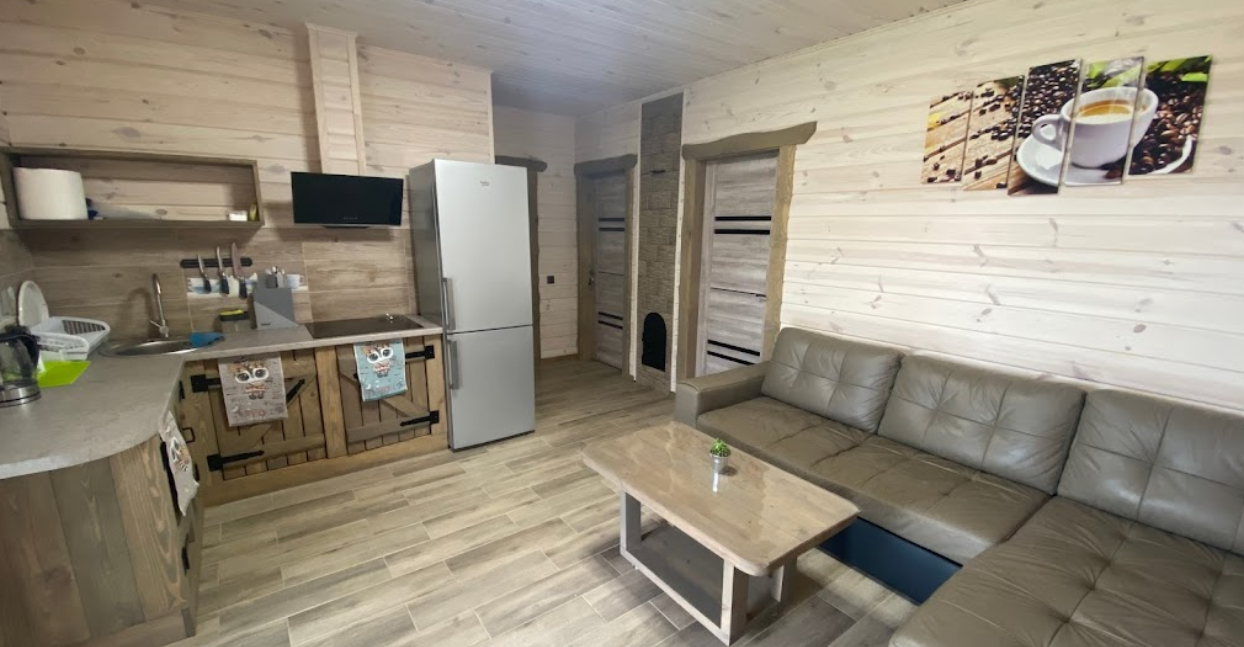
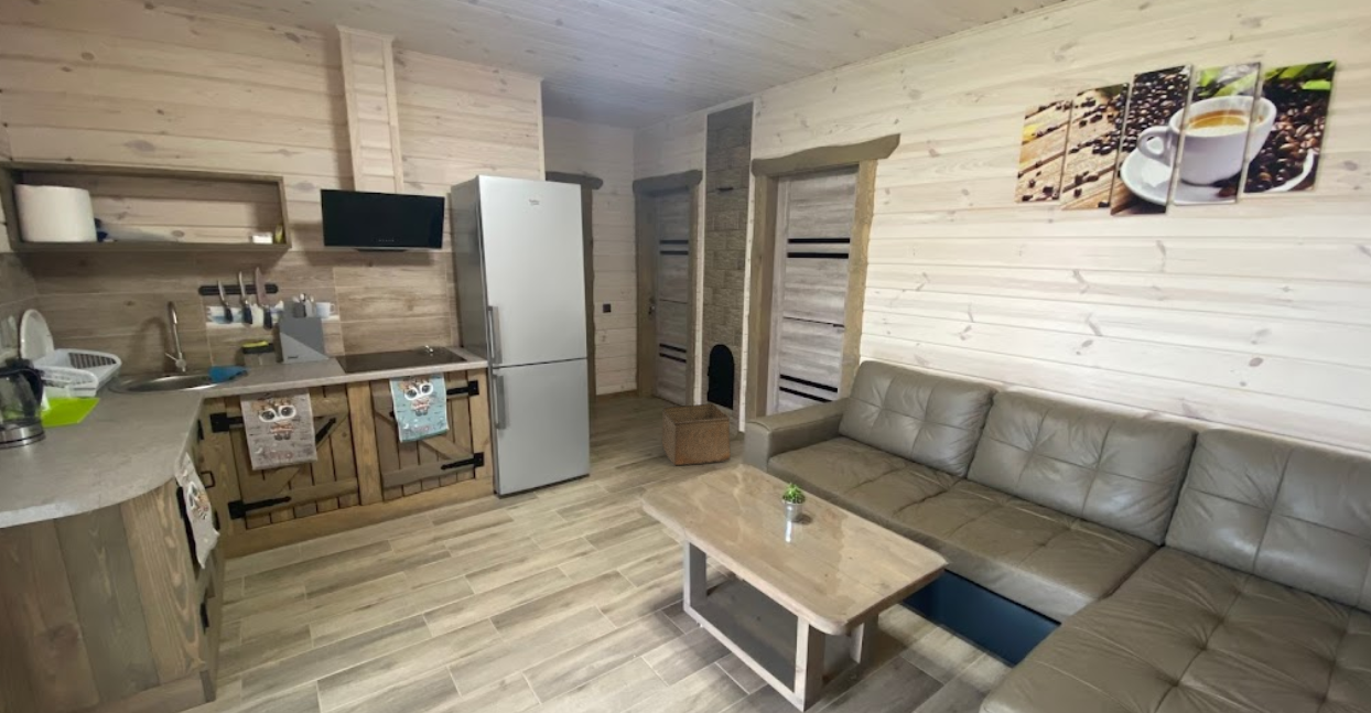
+ storage bin (694, 433)
